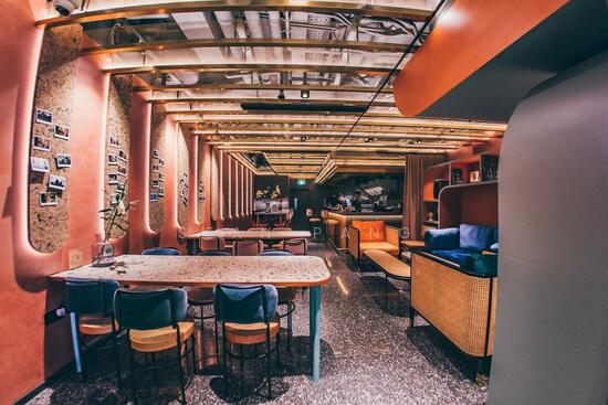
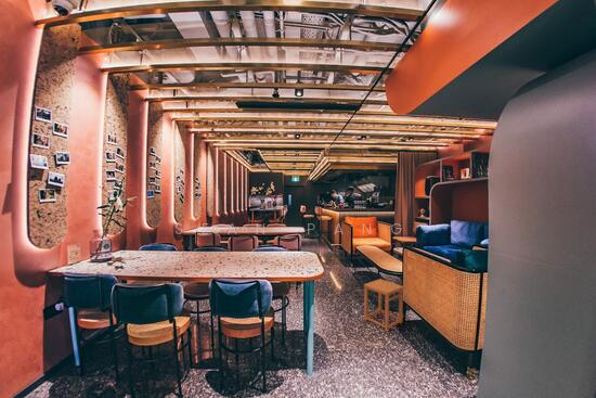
+ side table (380, 303)
